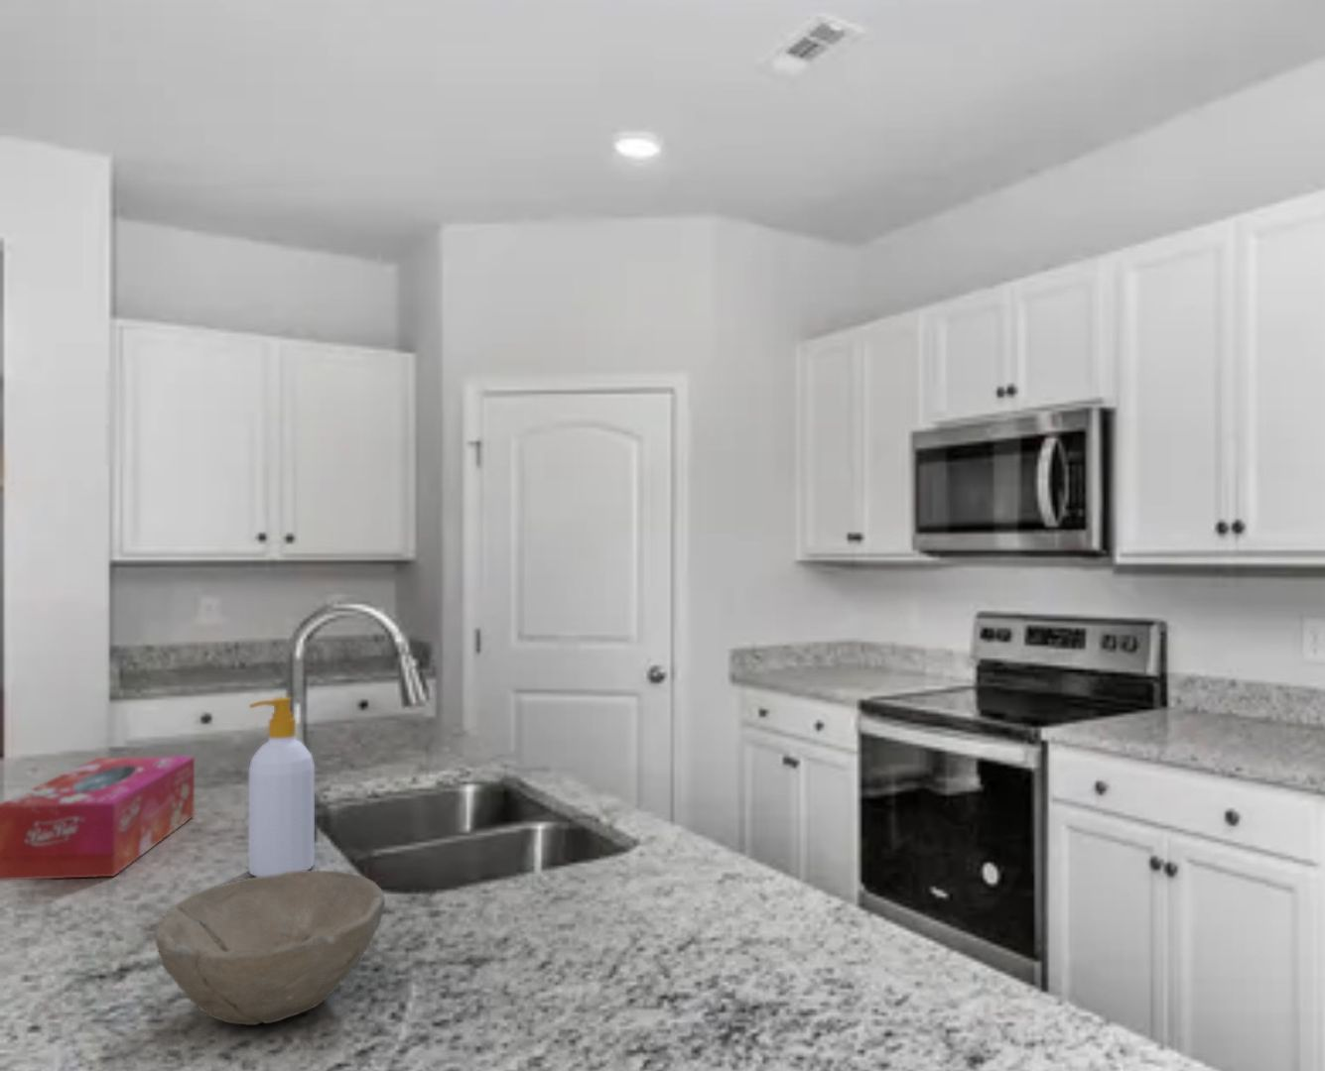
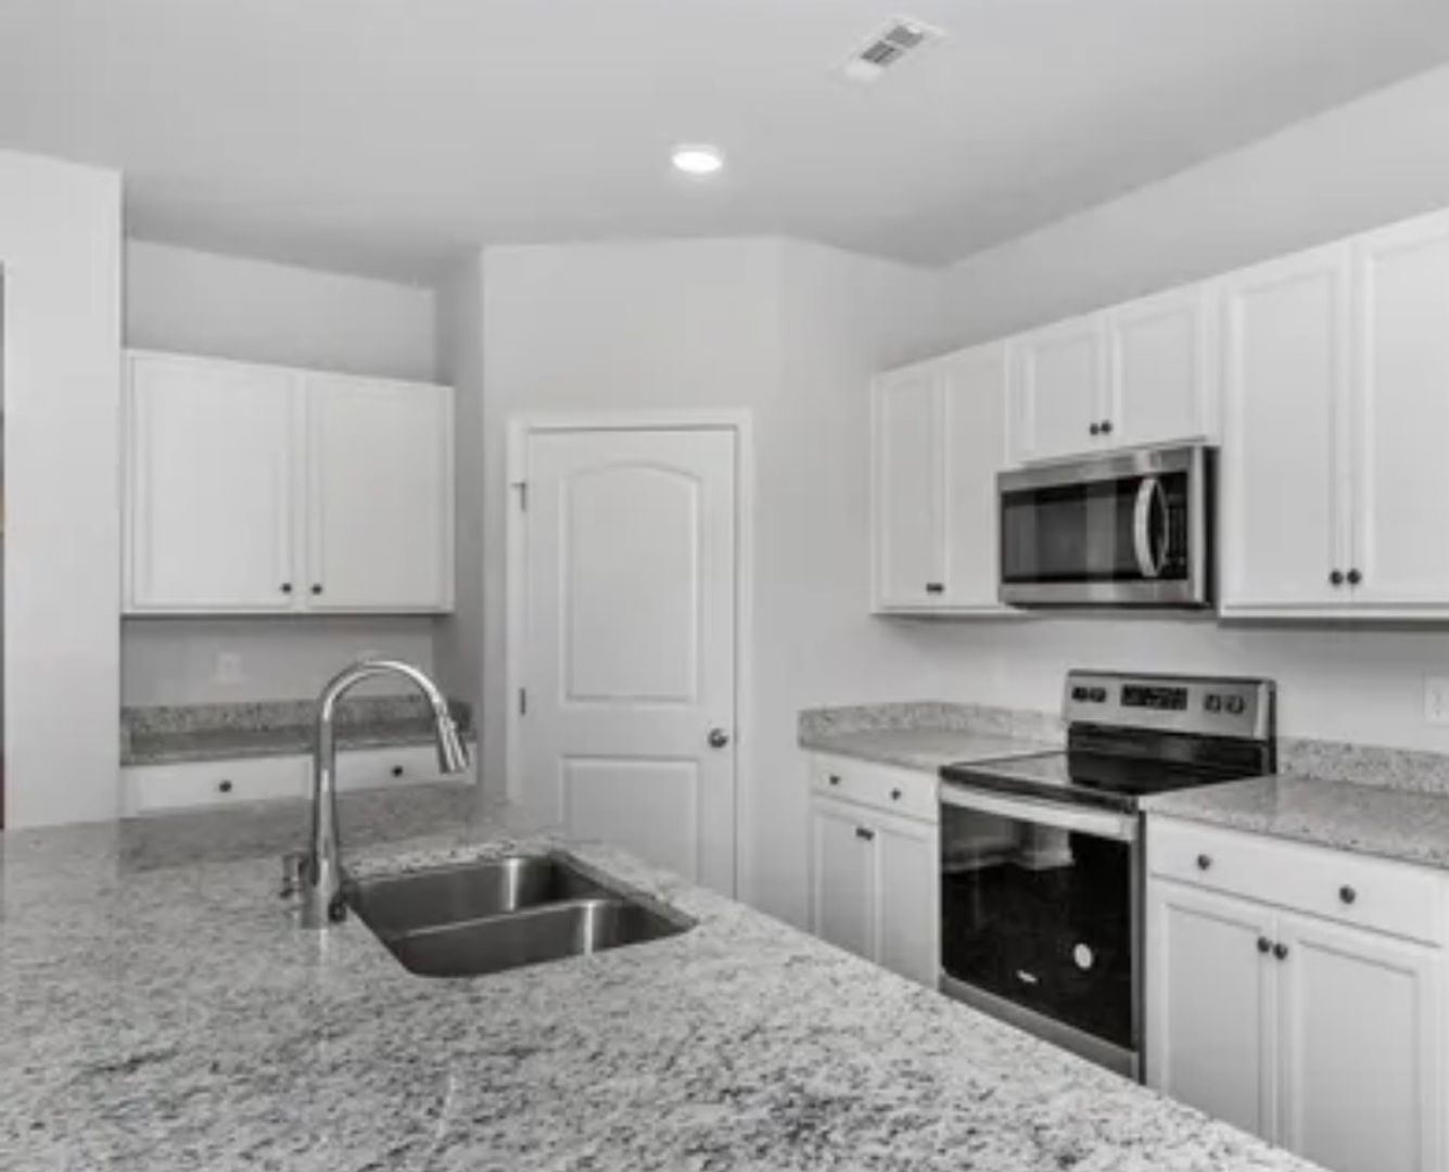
- bowl (274, 953)
- soap bottle (279, 784)
- tissue box (104, 811)
